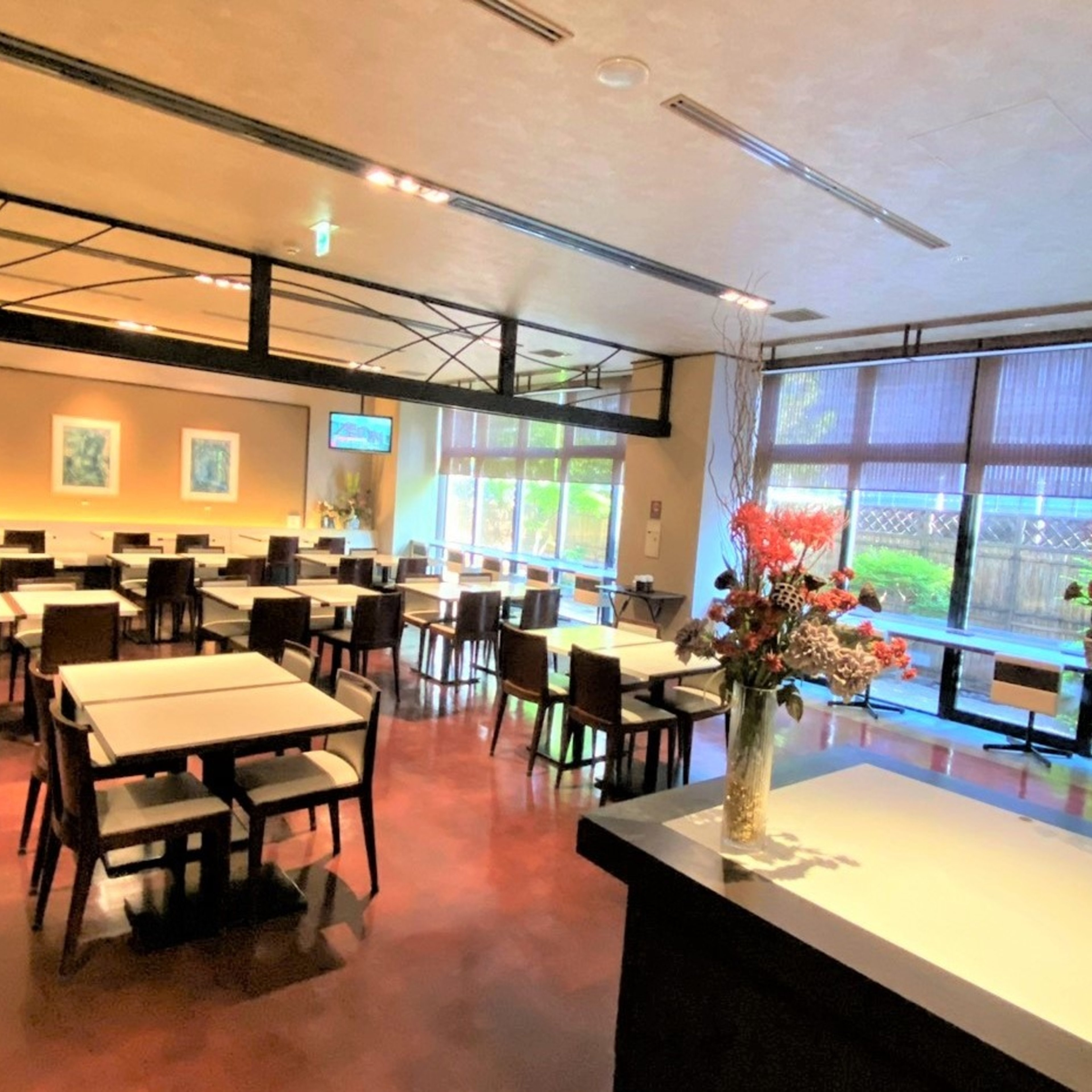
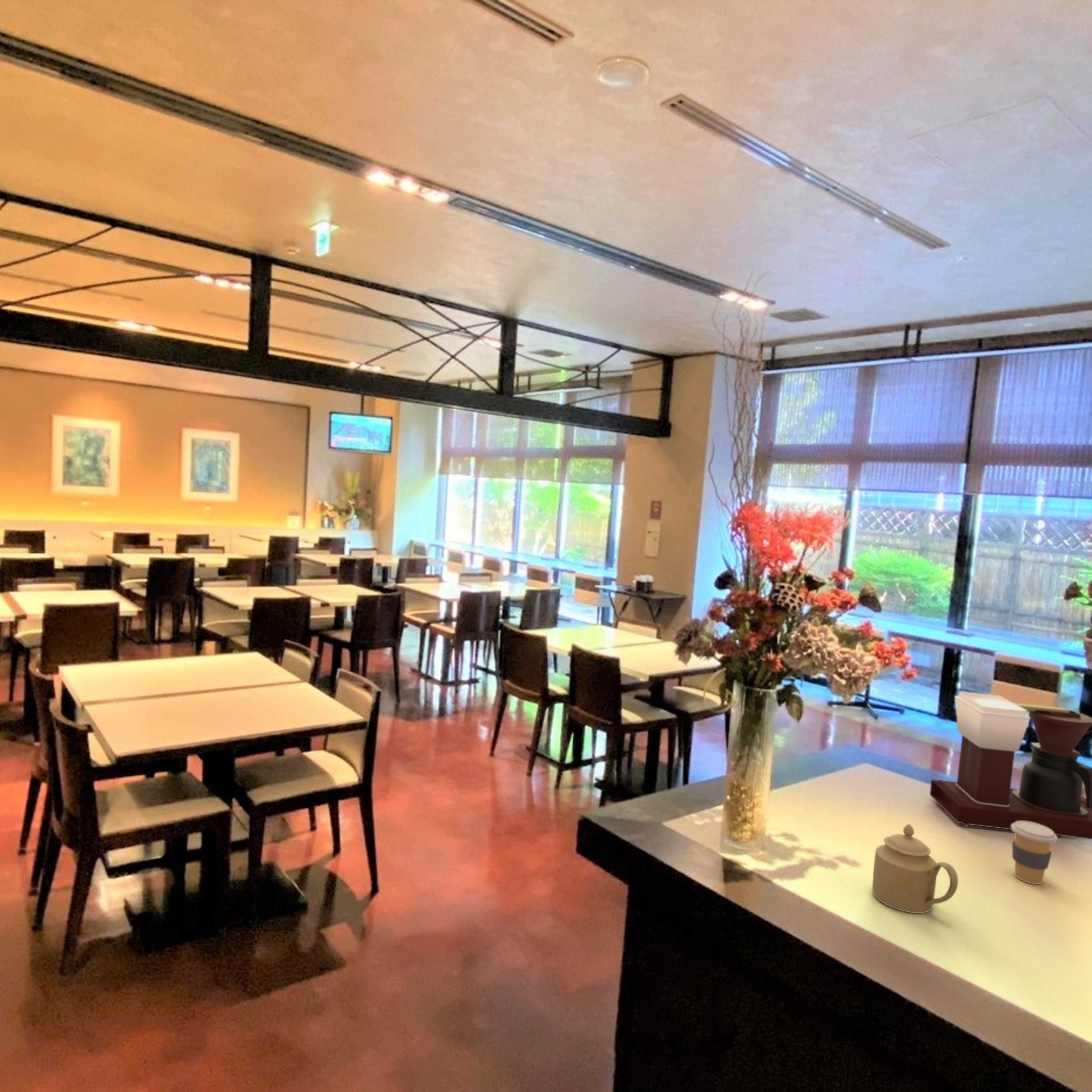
+ sugar bowl (917, 864)
+ coffee maker (1027, 763)
+ coffee cup (1031, 853)
